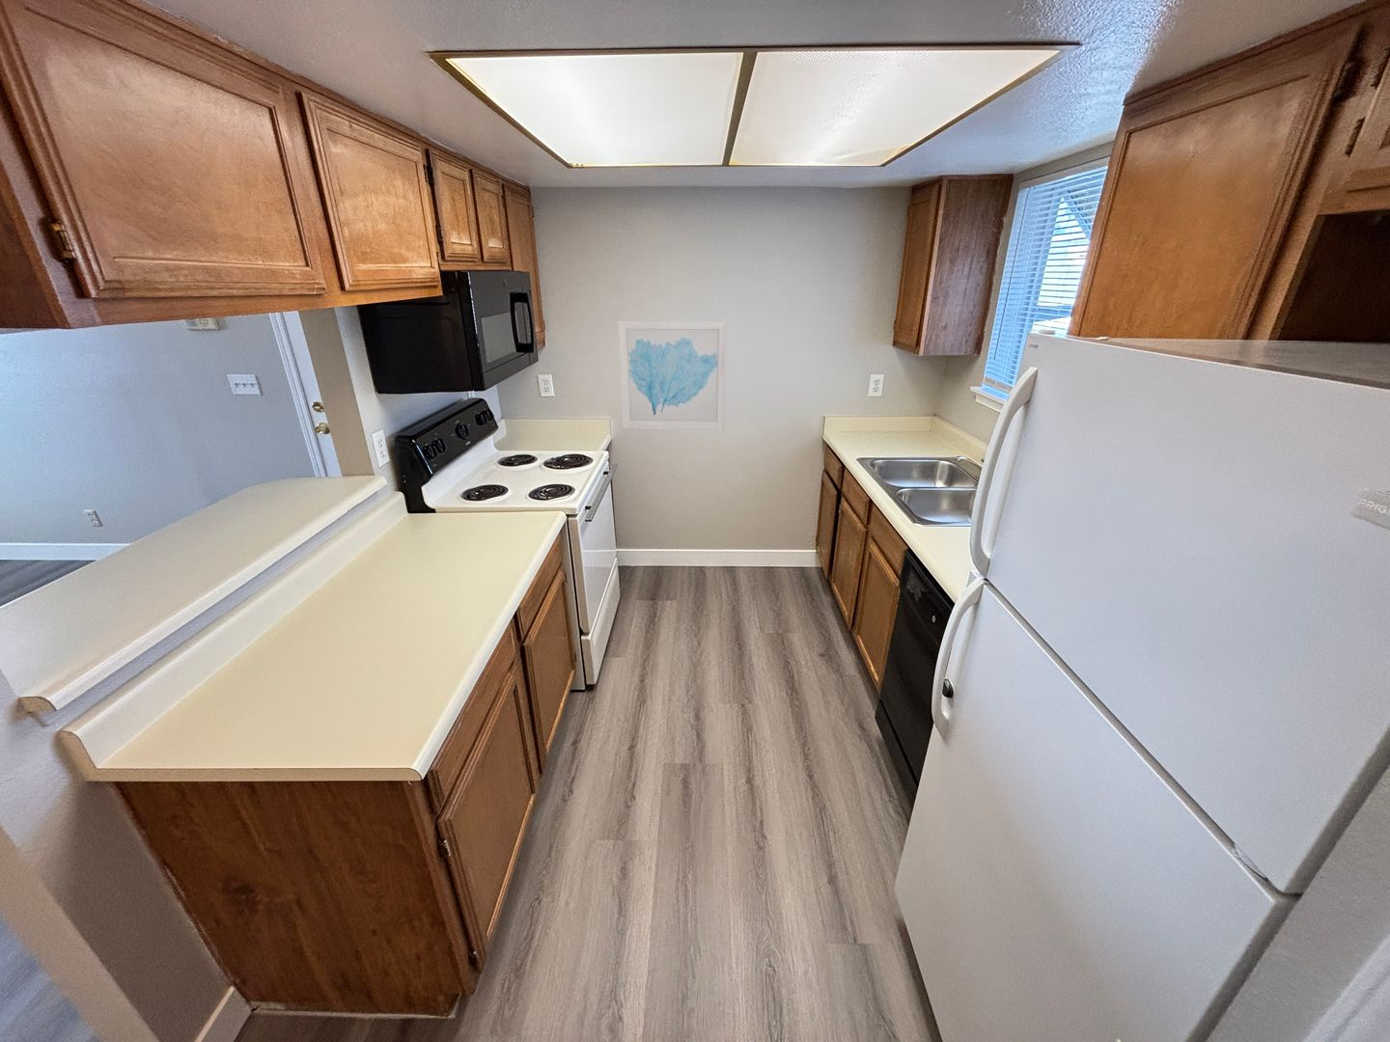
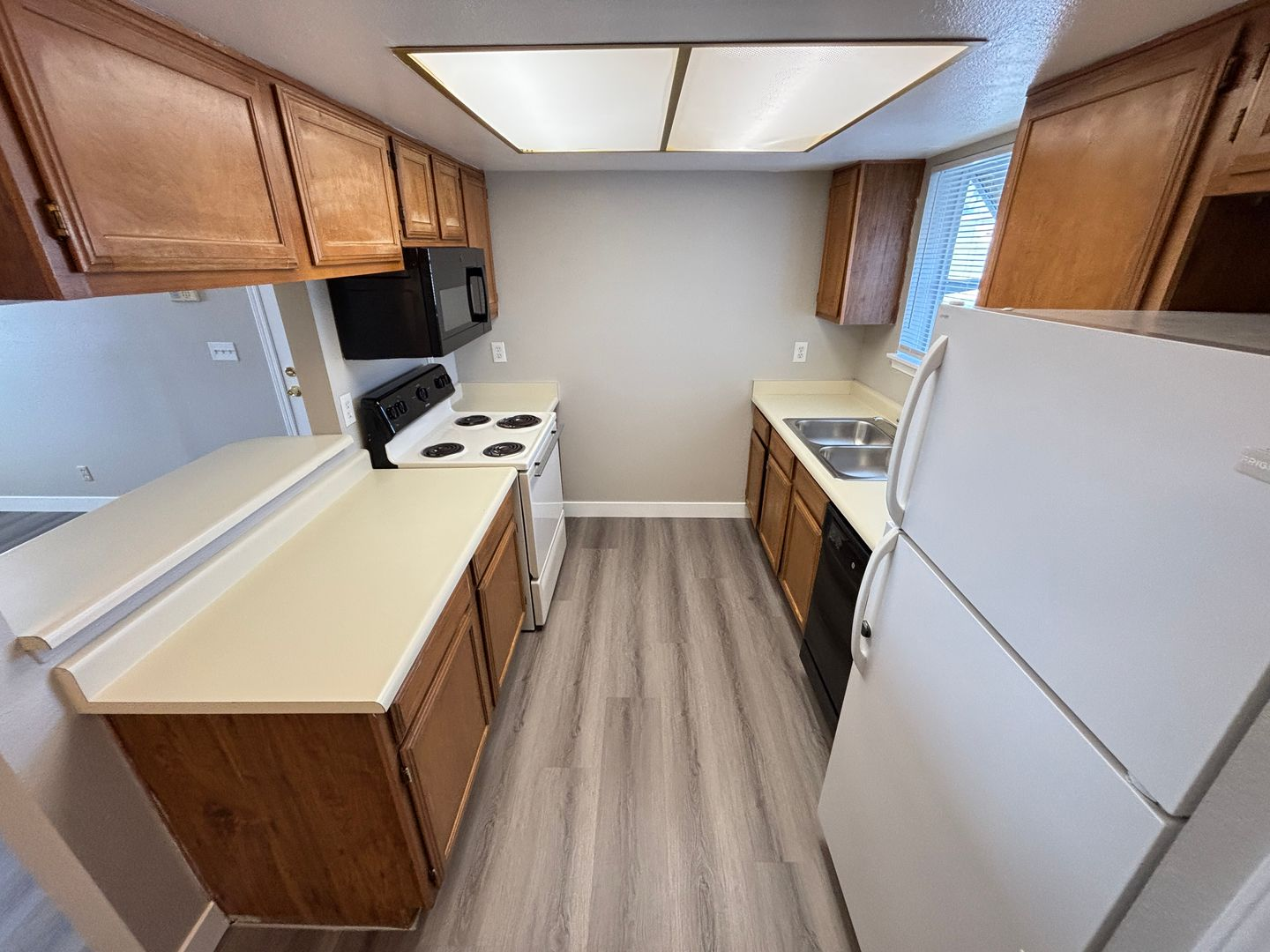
- wall art (673, 377)
